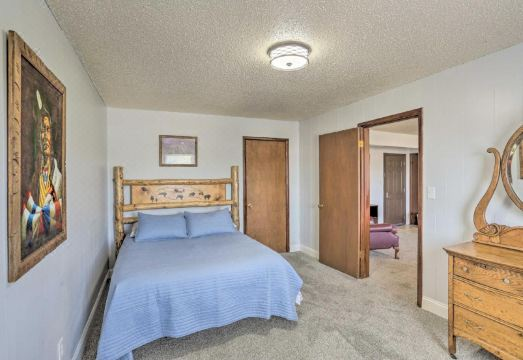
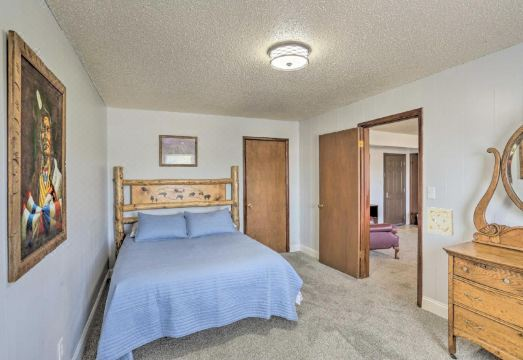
+ wall ornament (440, 221)
